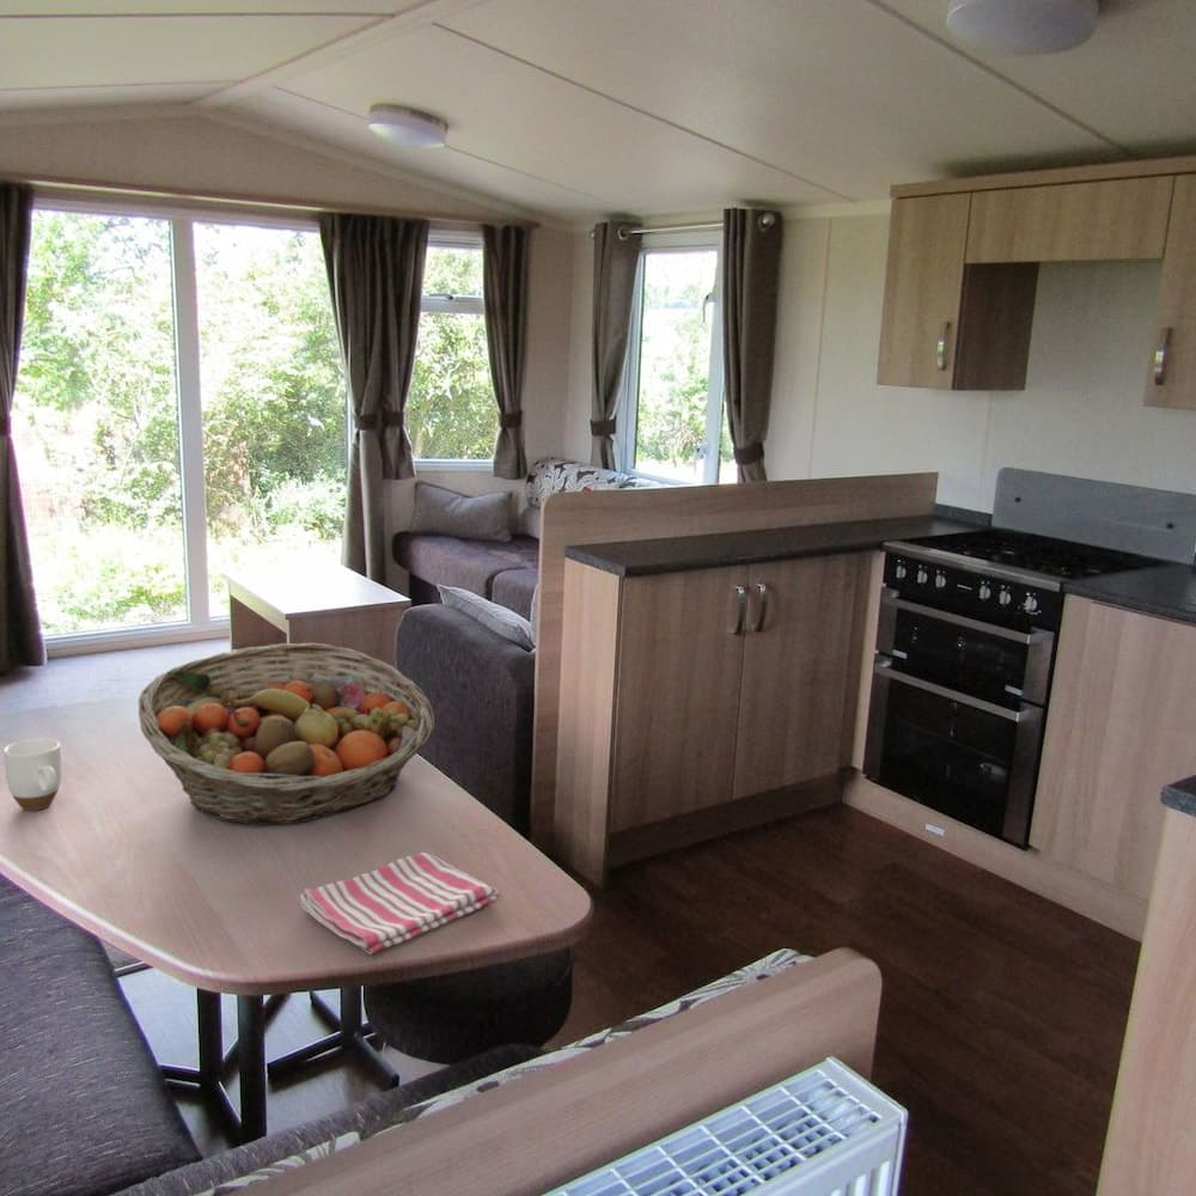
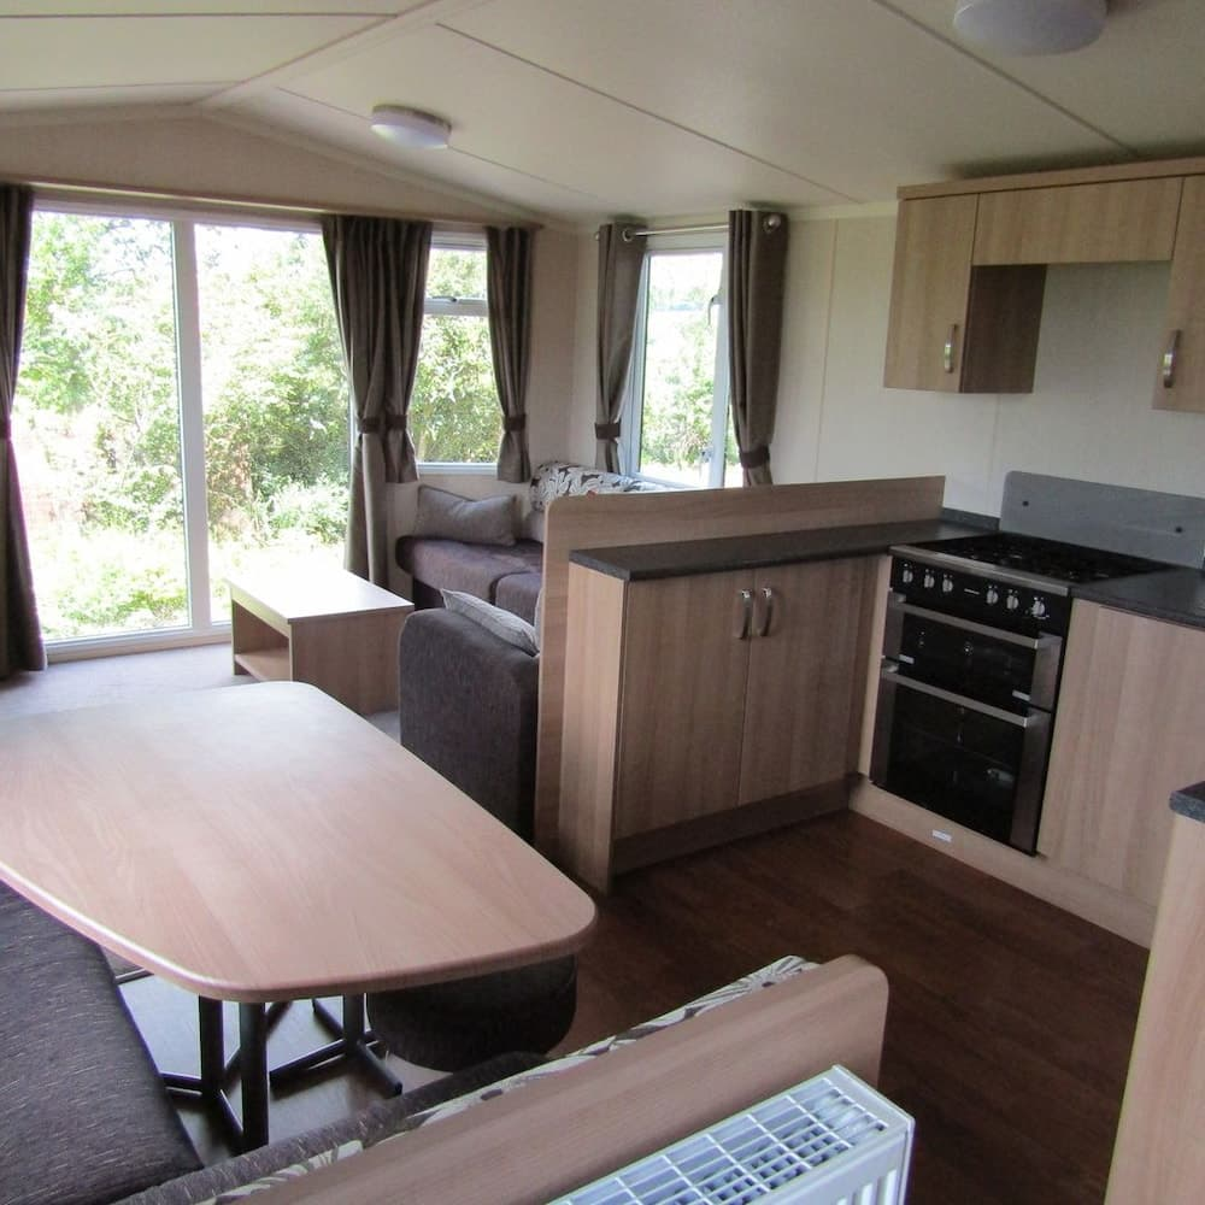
- fruit basket (292, 728)
- mug (38, 779)
- dish towel (401, 896)
